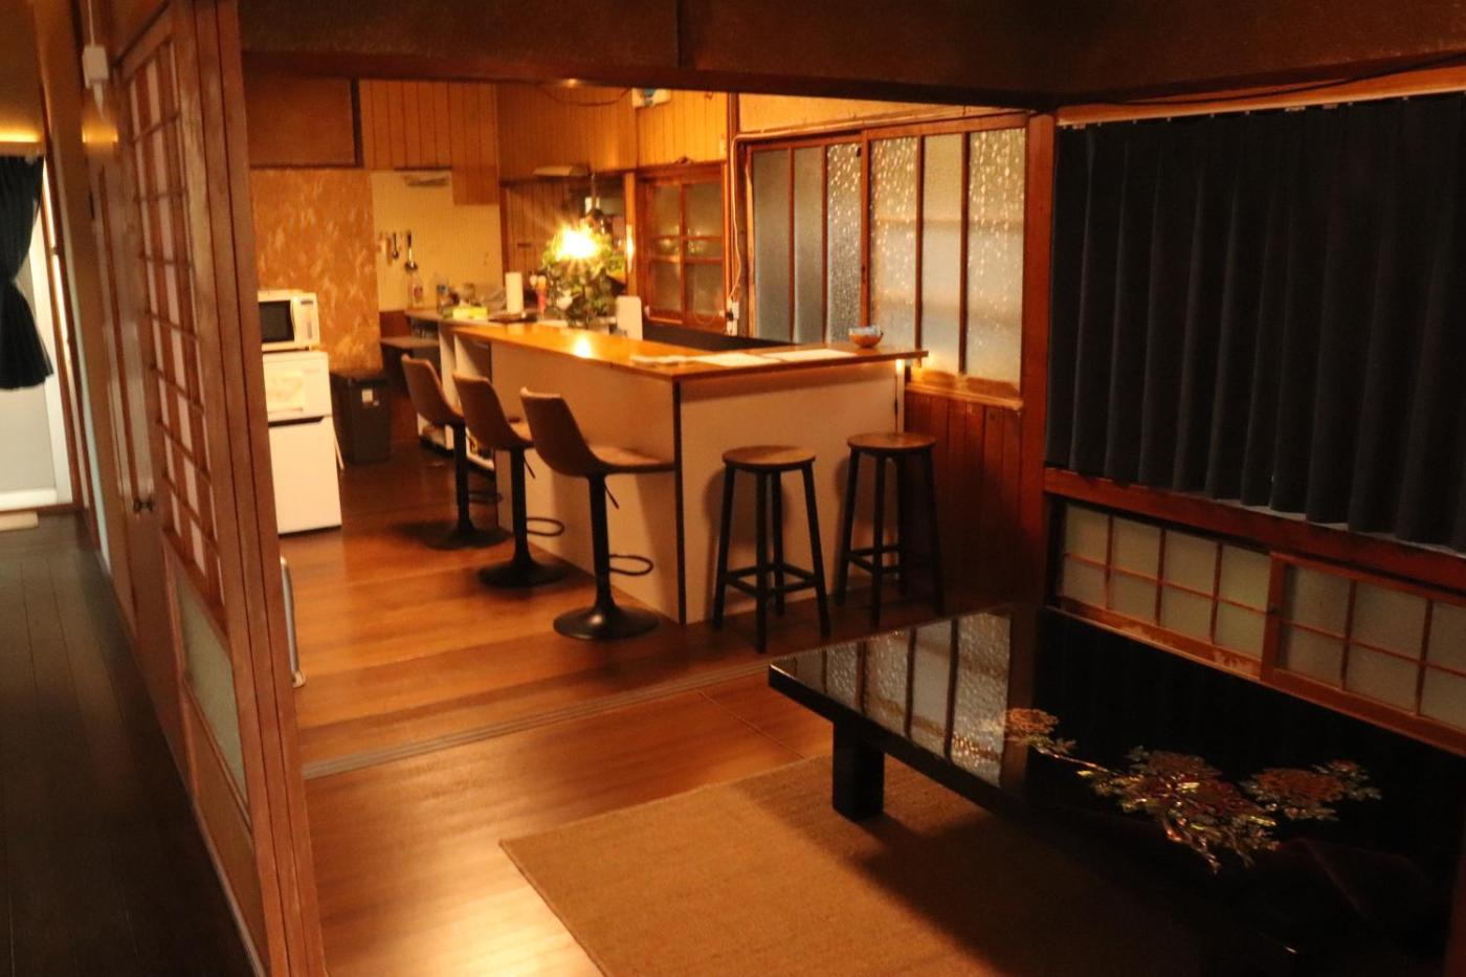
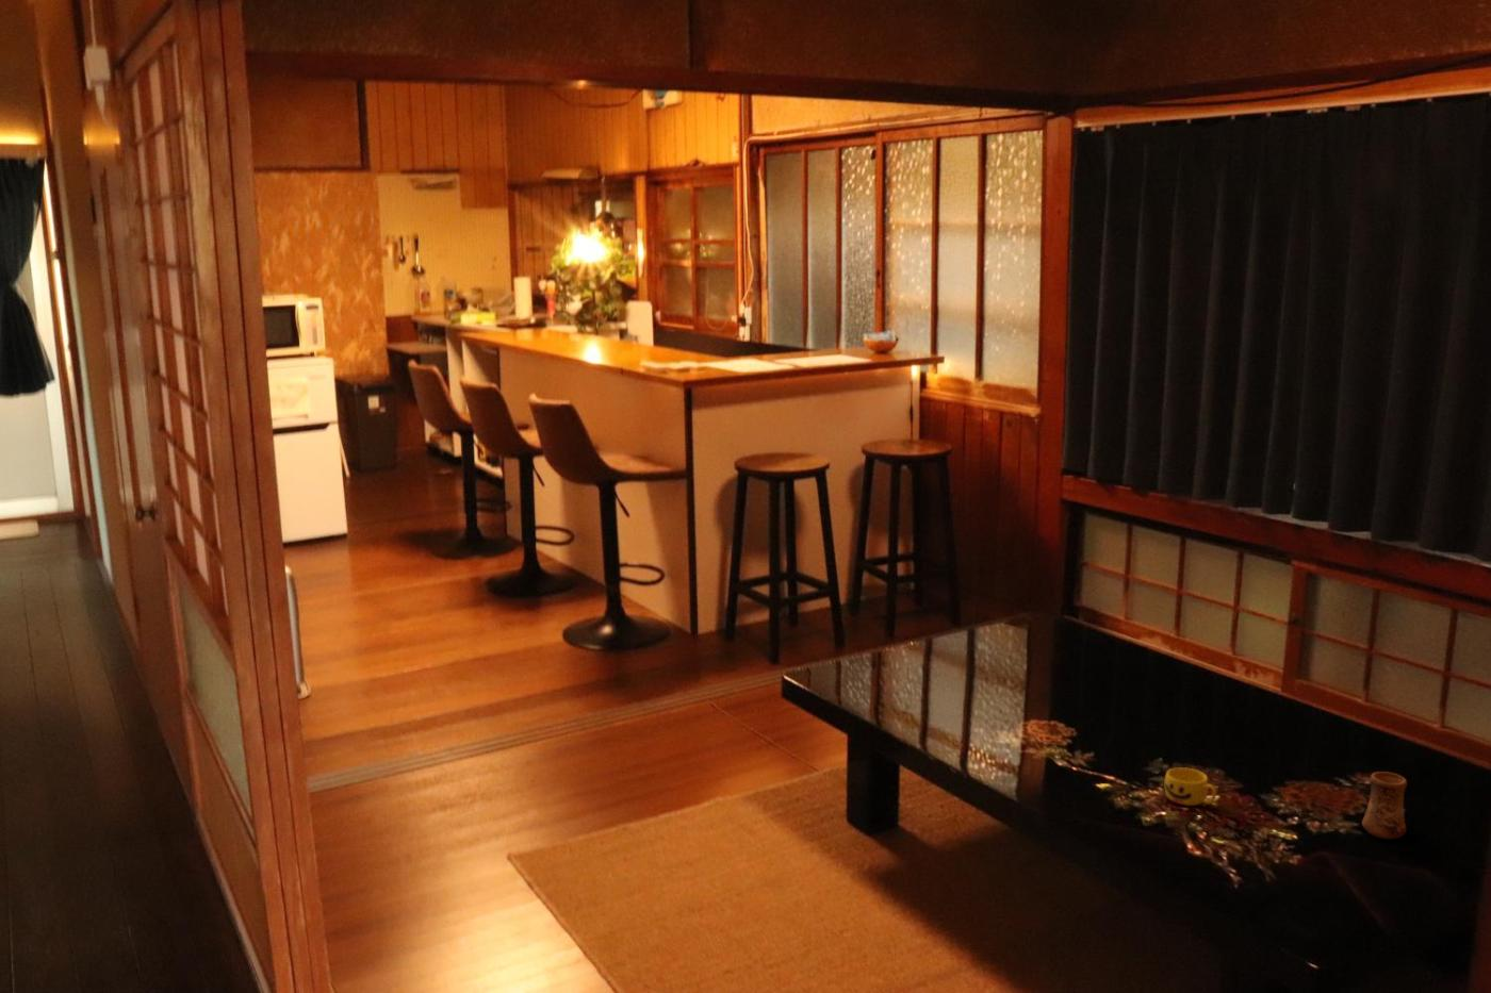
+ cup (1192, 789)
+ cup (1386, 805)
